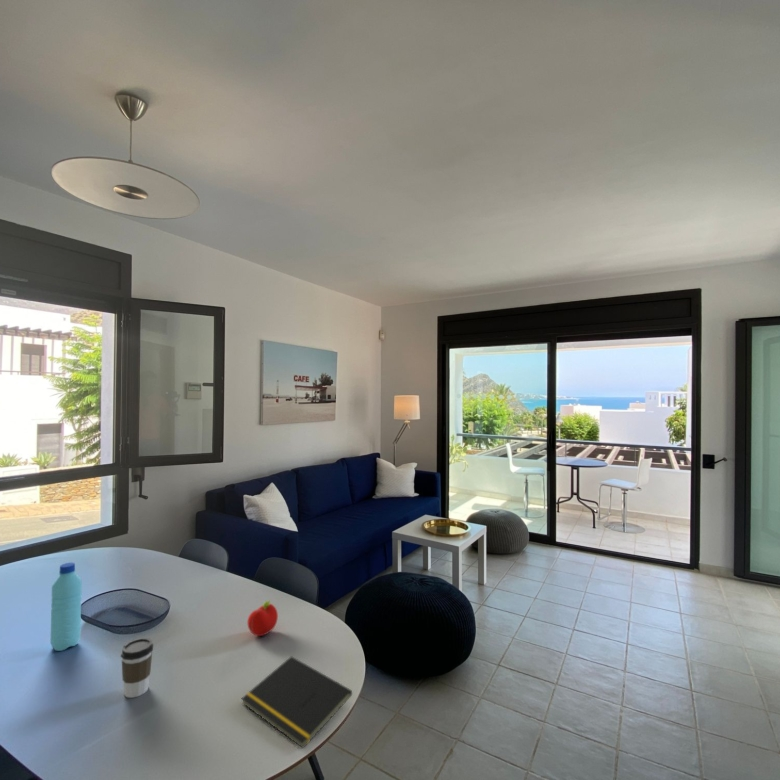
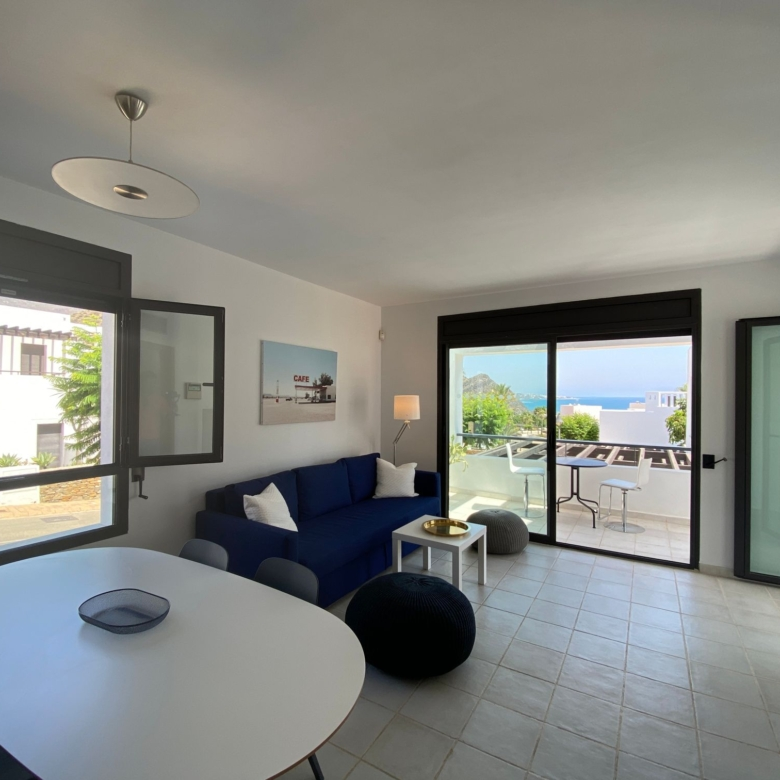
- coffee cup (137, 667)
- water bottle (66, 604)
- notepad (296, 696)
- fruit (262, 618)
